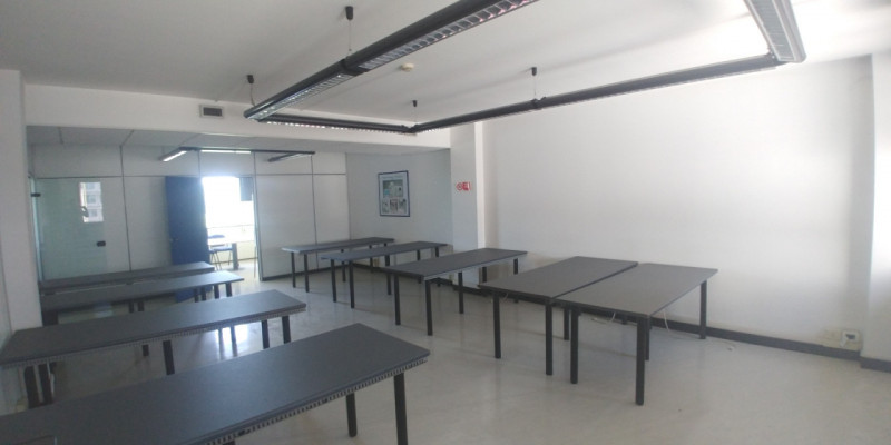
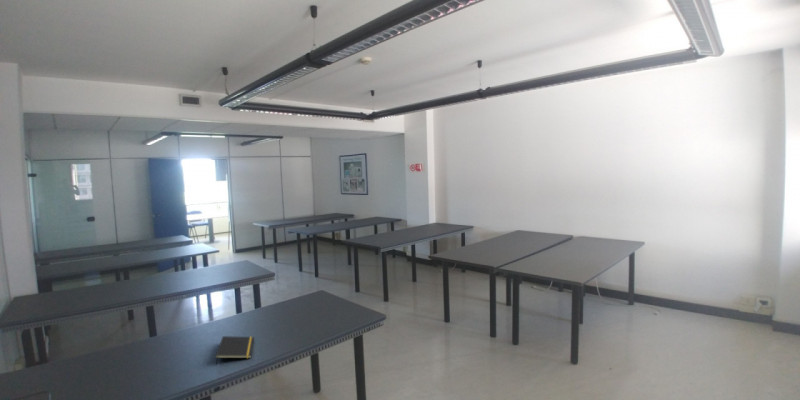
+ notepad (236, 346)
